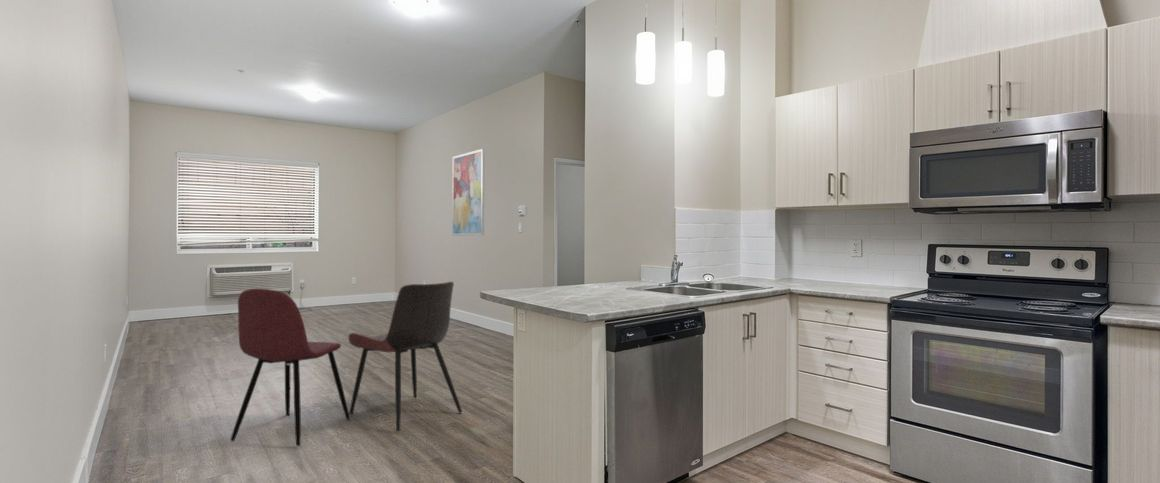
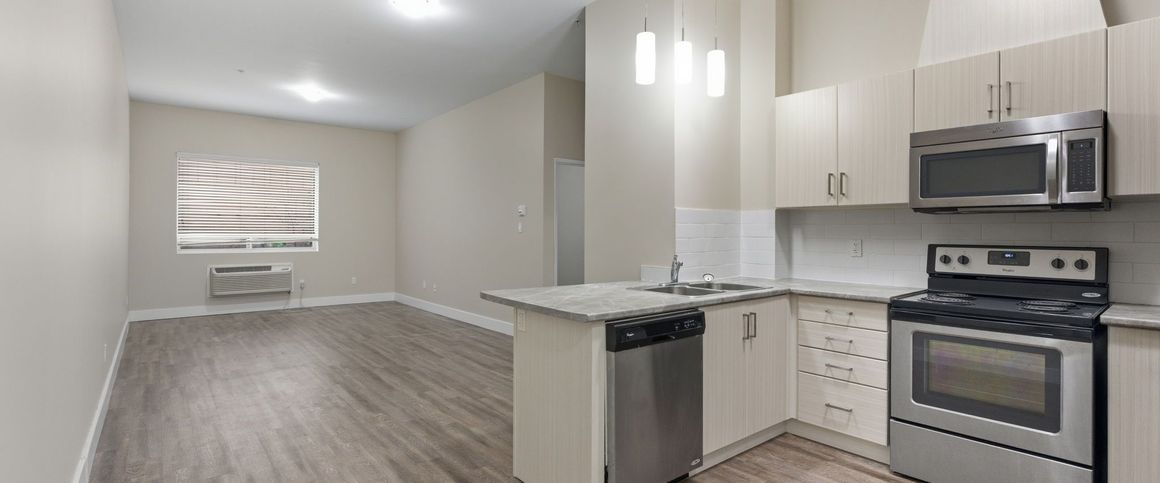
- wall art (467, 194)
- dining chair (406, 346)
- dining chair (293, 357)
